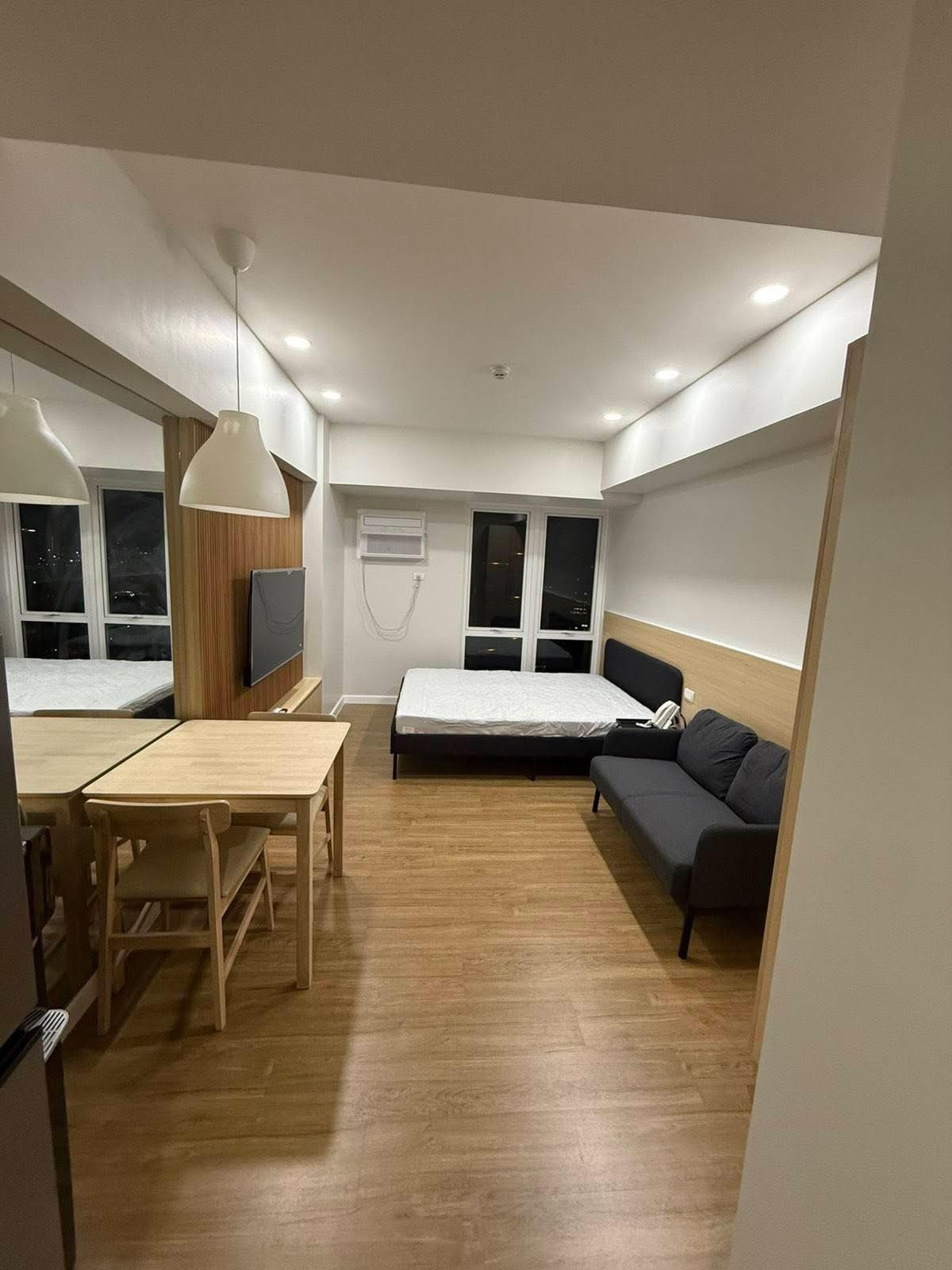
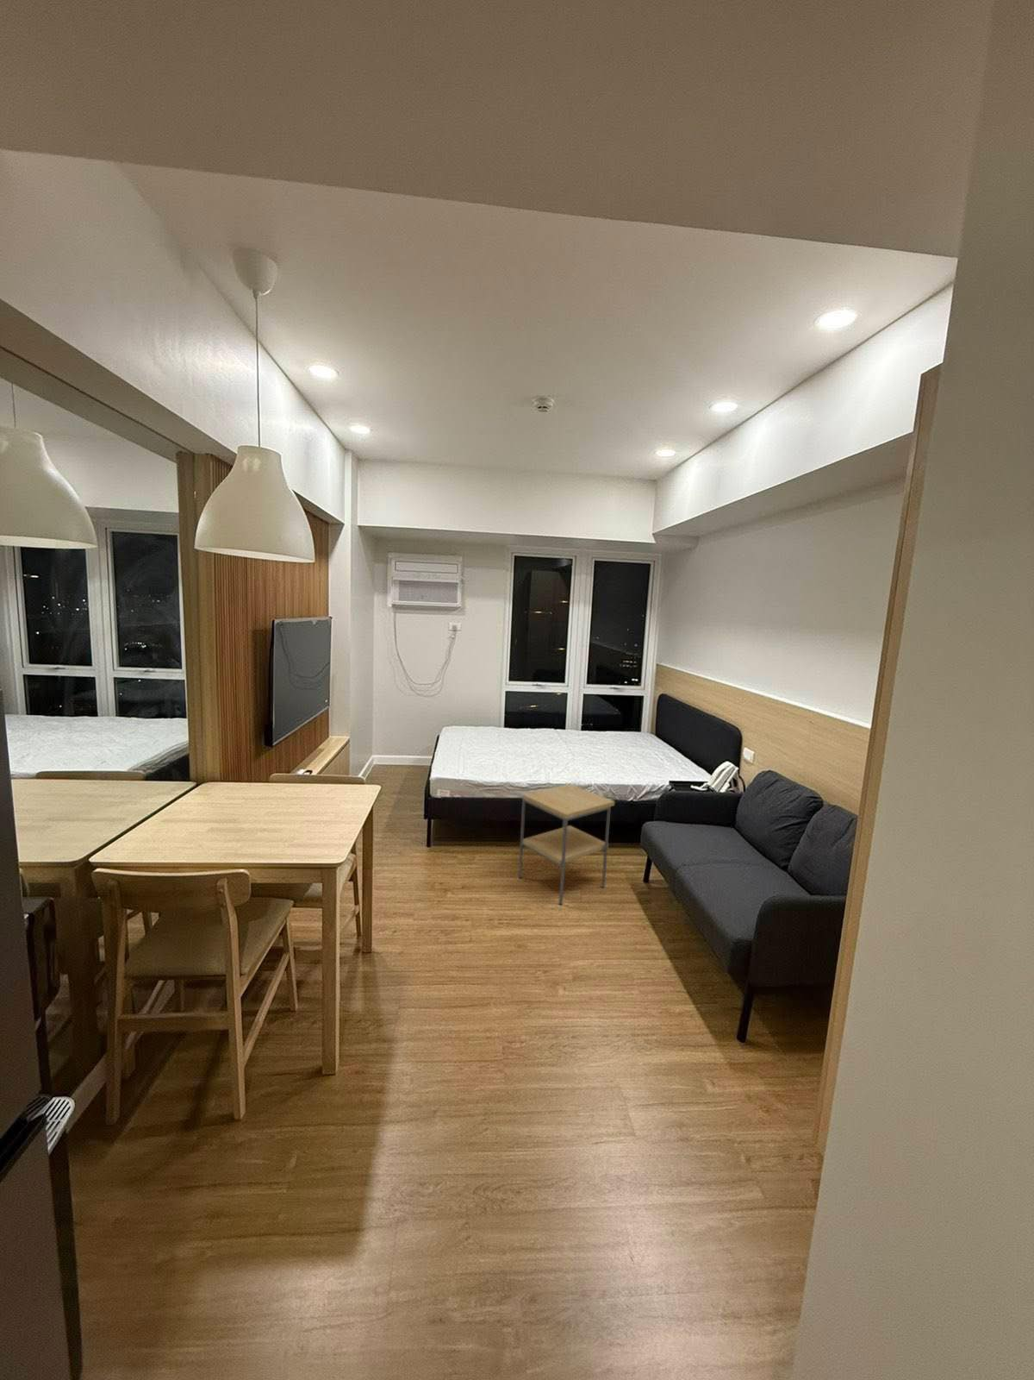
+ side table (565, 840)
